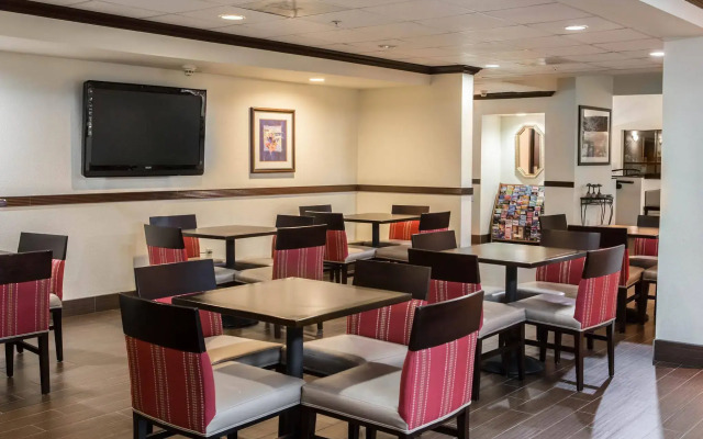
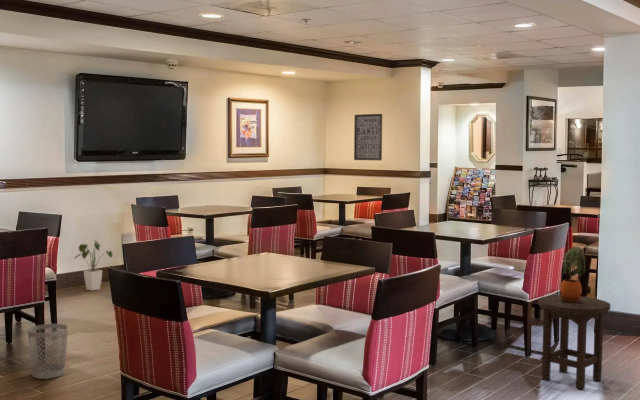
+ wastebasket (48, 351)
+ stool (577, 340)
+ wall art (367, 137)
+ house plant (95, 265)
+ potted plant (573, 273)
